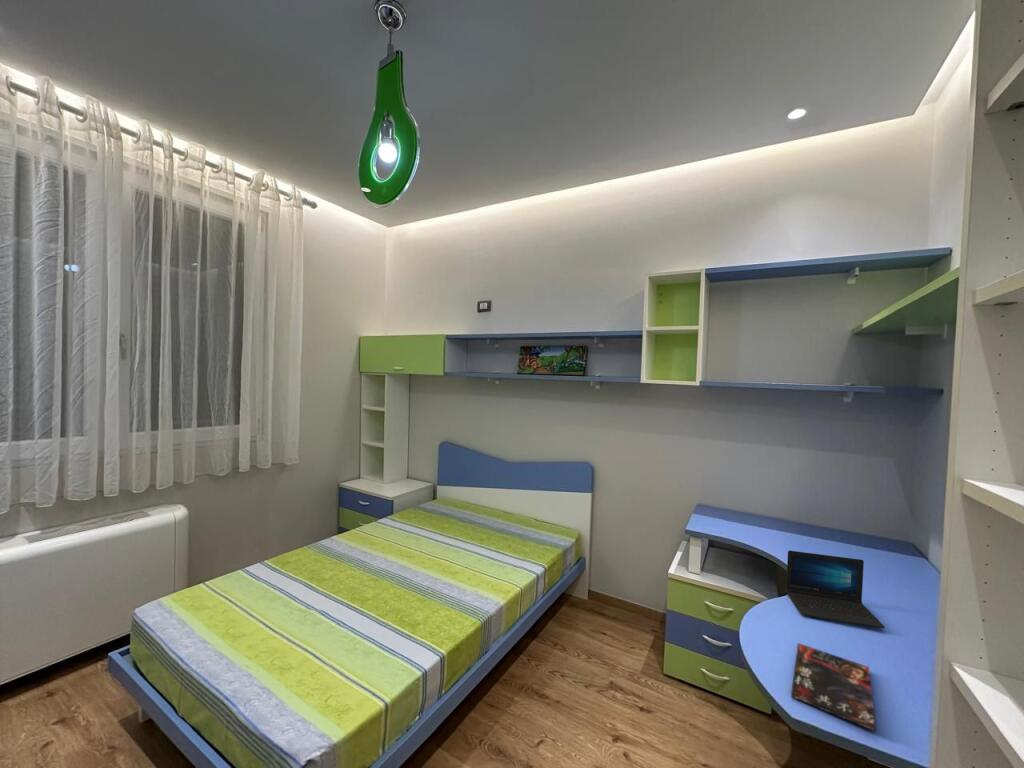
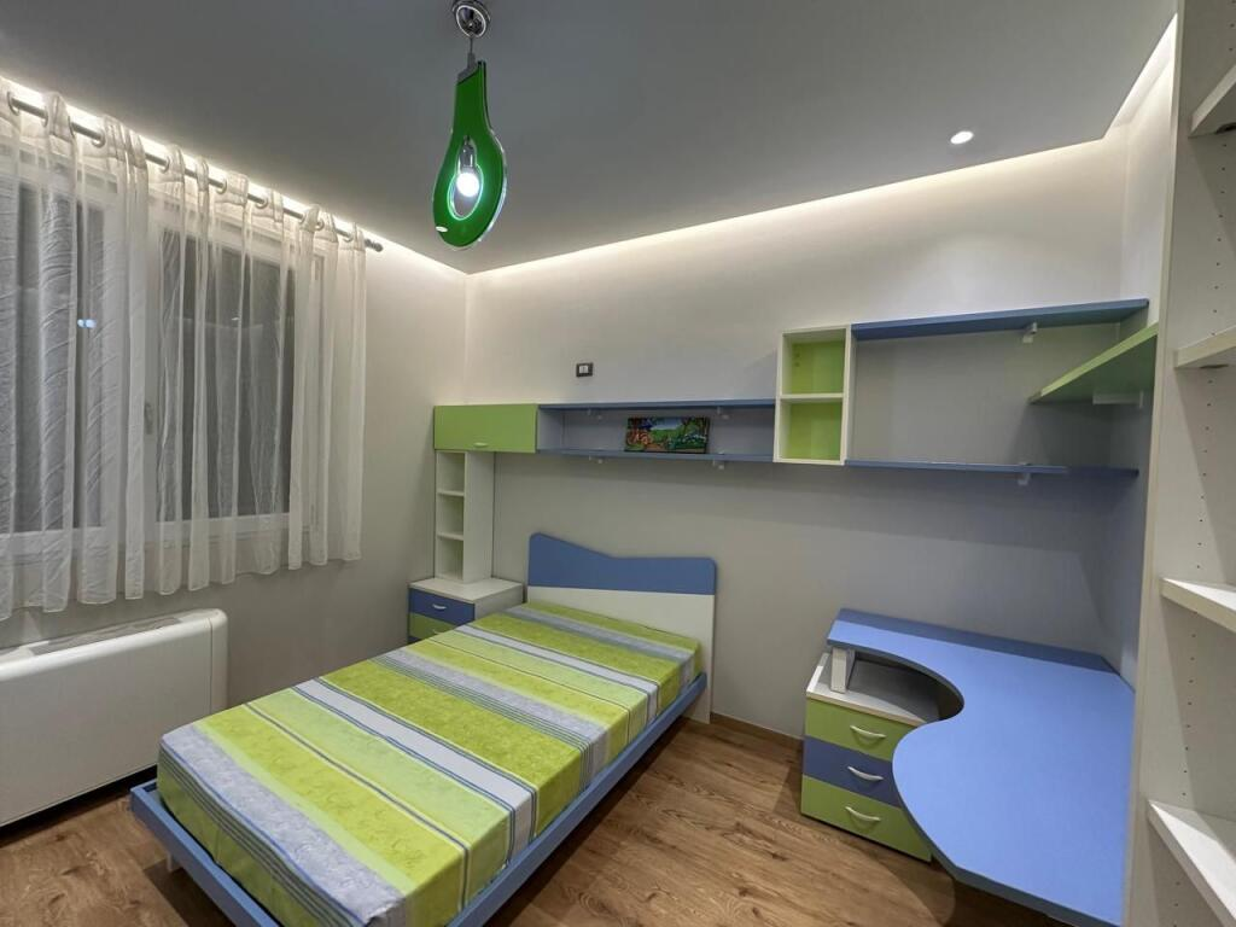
- book (831, 681)
- laptop (832, 586)
